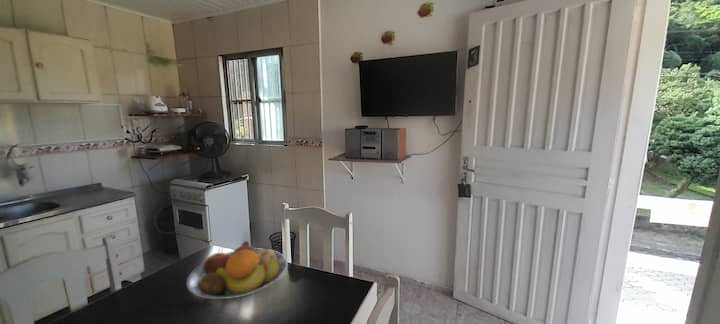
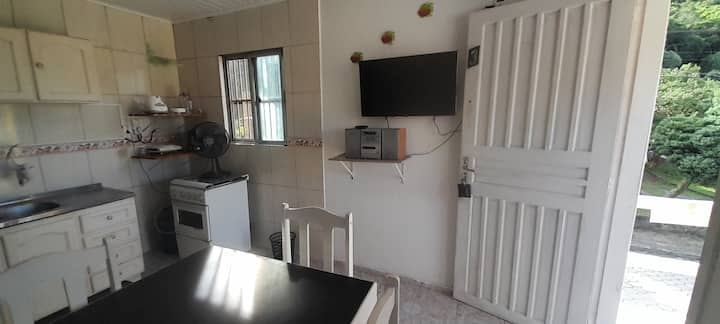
- fruit bowl (240, 265)
